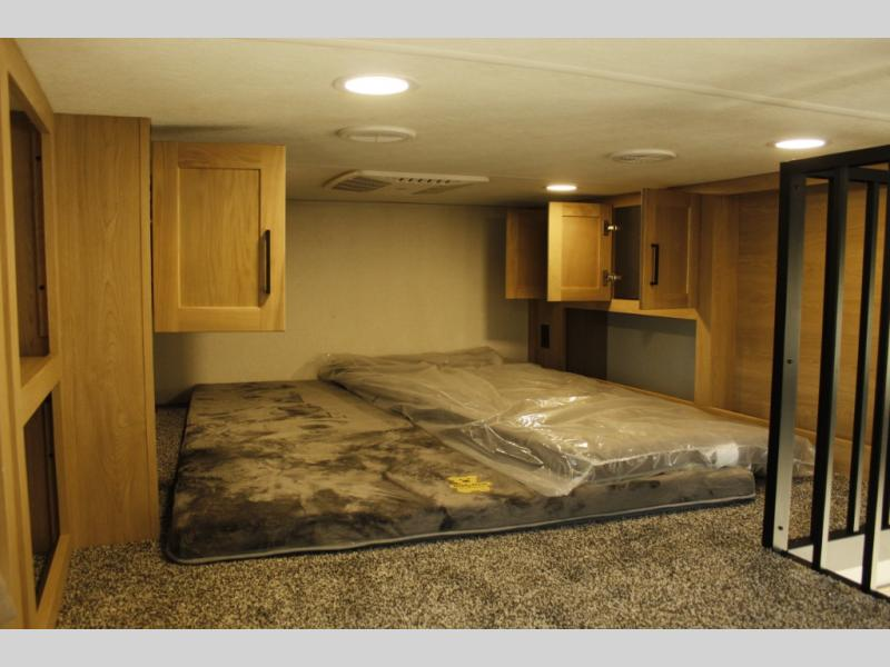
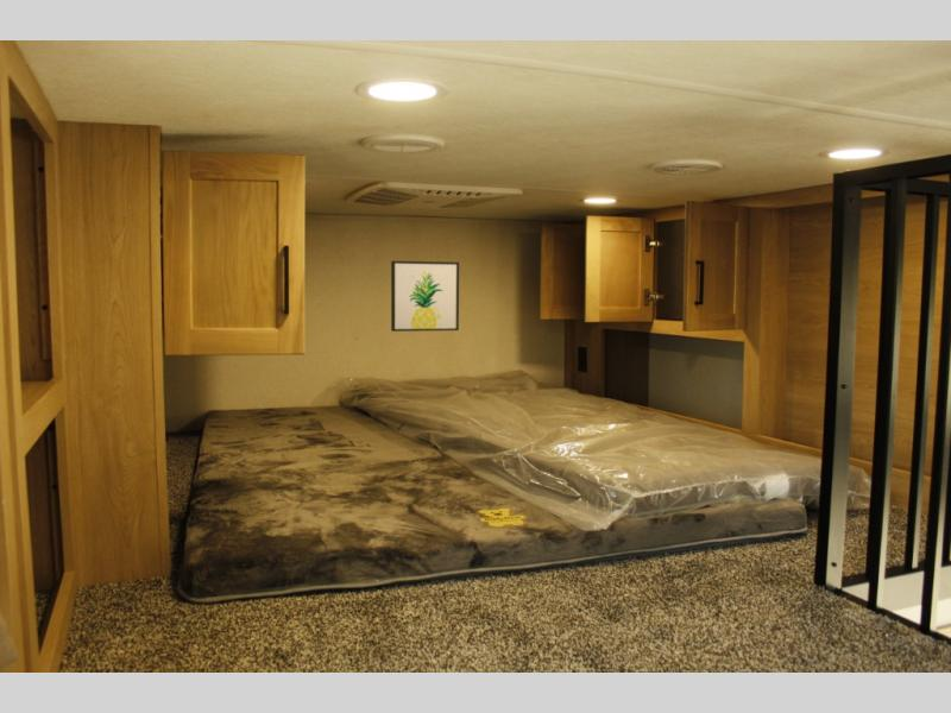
+ wall art (426, 296)
